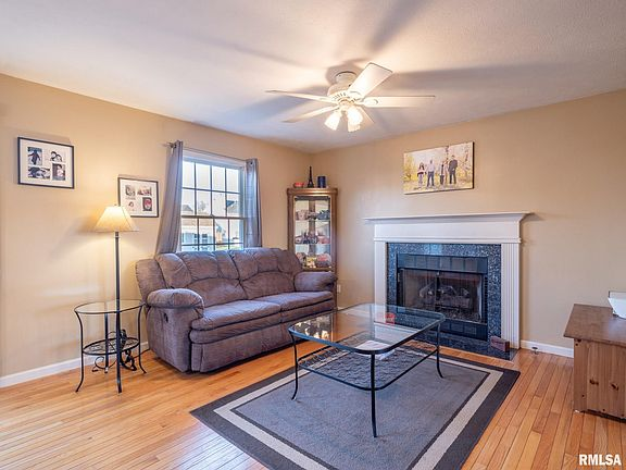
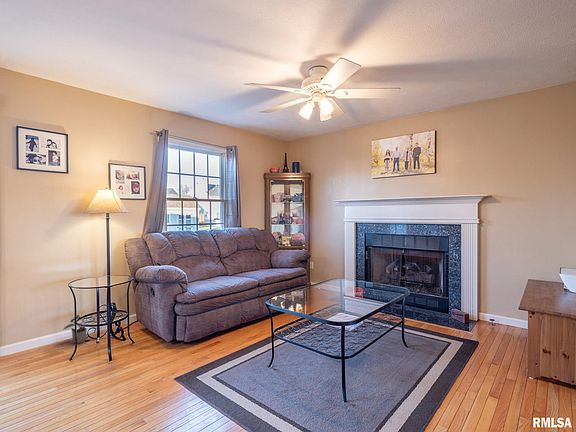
+ potted plant (81, 328)
